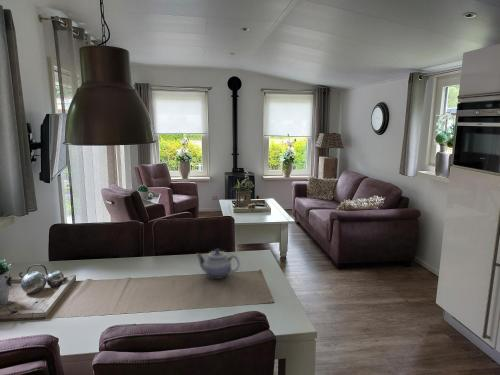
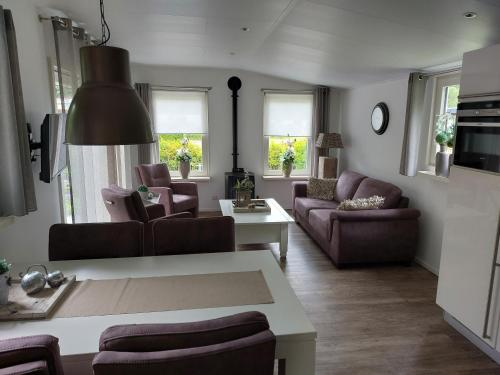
- teapot (217, 262)
